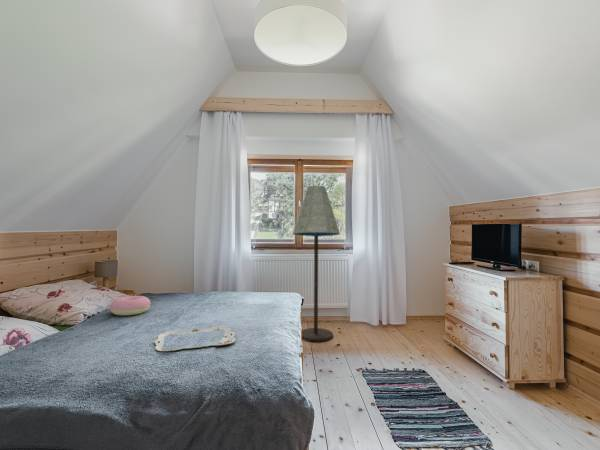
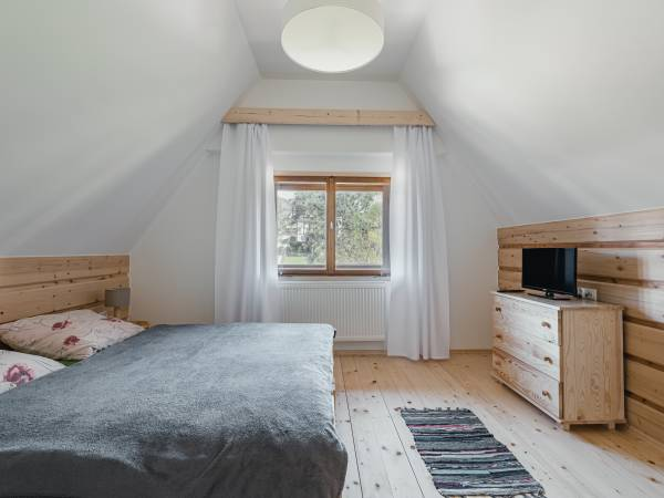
- cushion (130, 305)
- floor lamp (316, 259)
- serving tray (196, 332)
